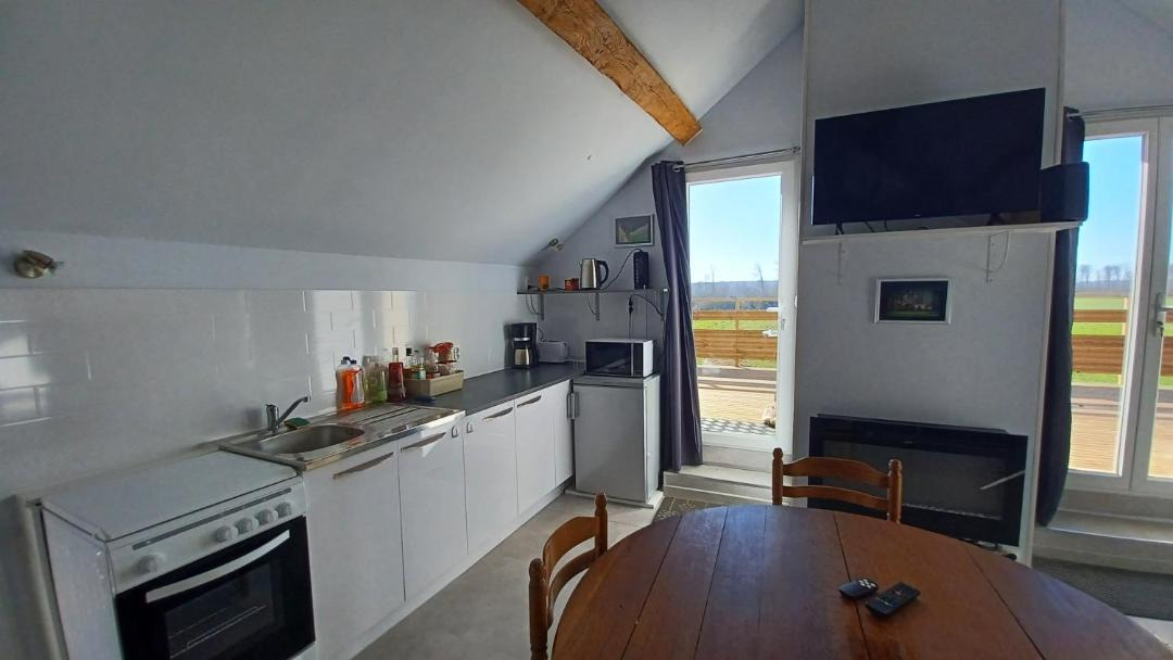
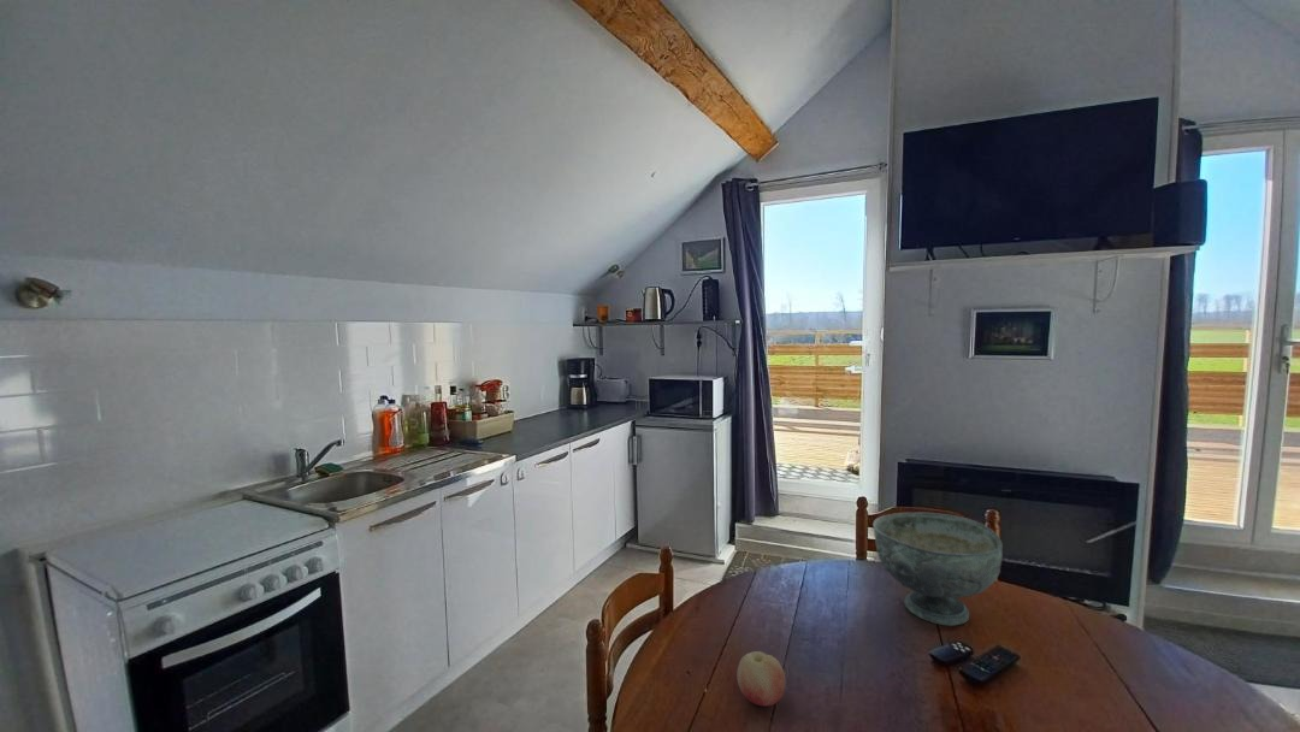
+ fruit (761, 678)
+ decorative bowl (934, 569)
